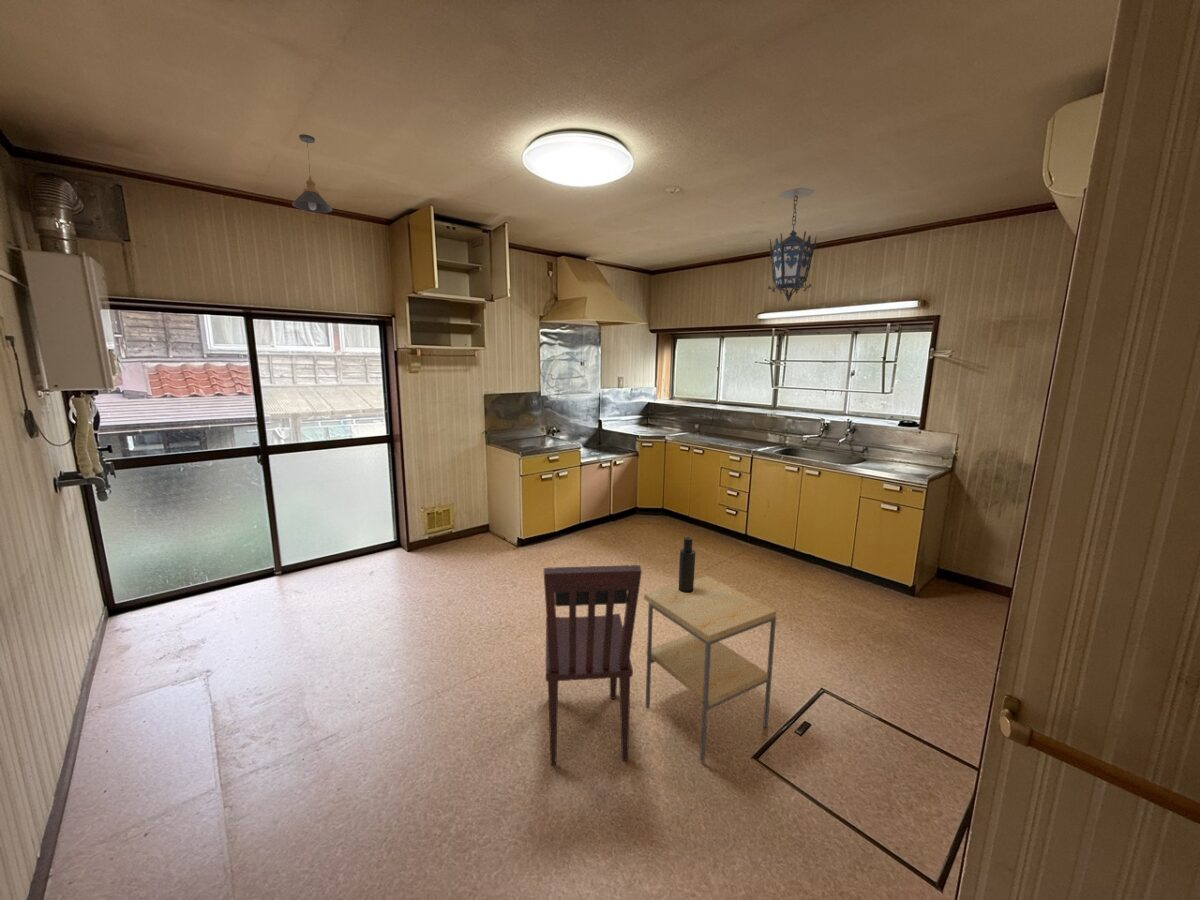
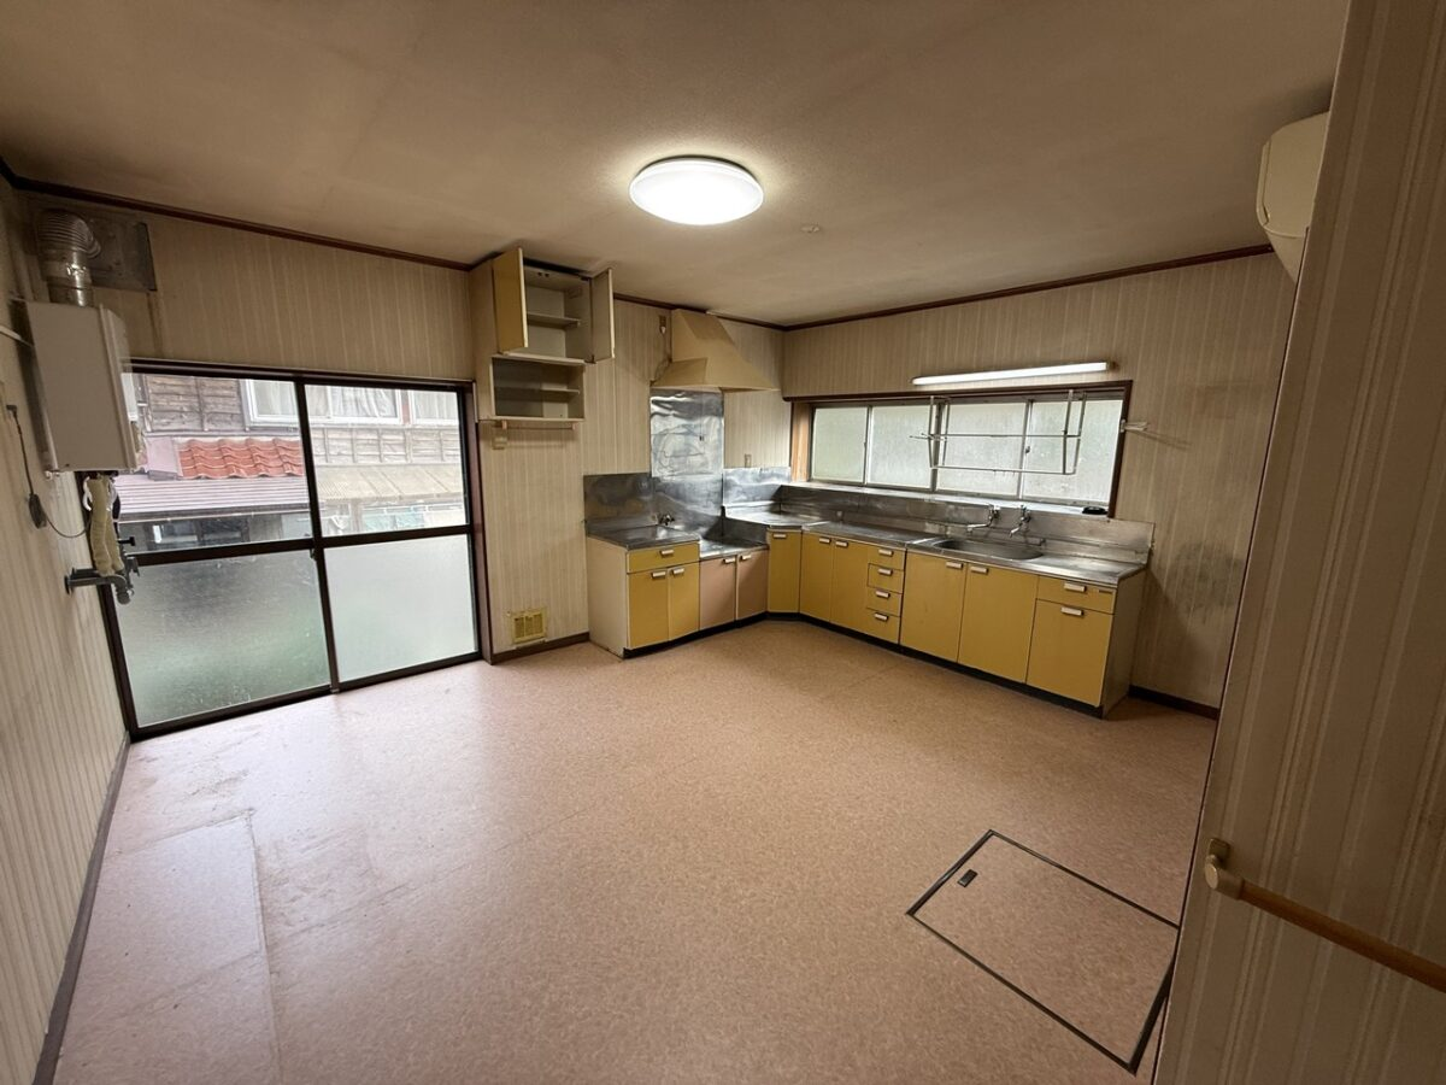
- pendant light (309, 176)
- hanging lantern (792, 248)
- side table (705, 659)
- dining chair (587, 642)
- atomizer (687, 563)
